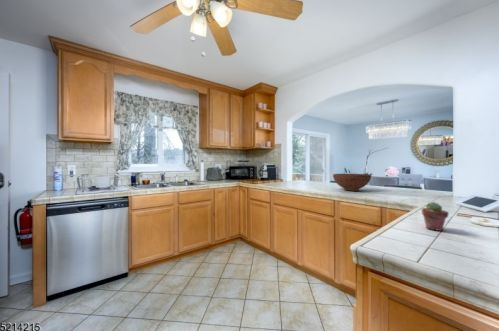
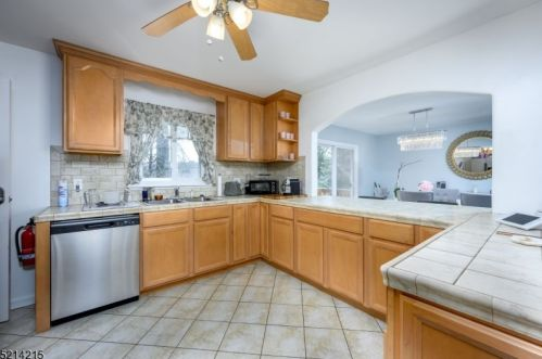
- potted succulent (434, 215)
- fruit bowl (351, 182)
